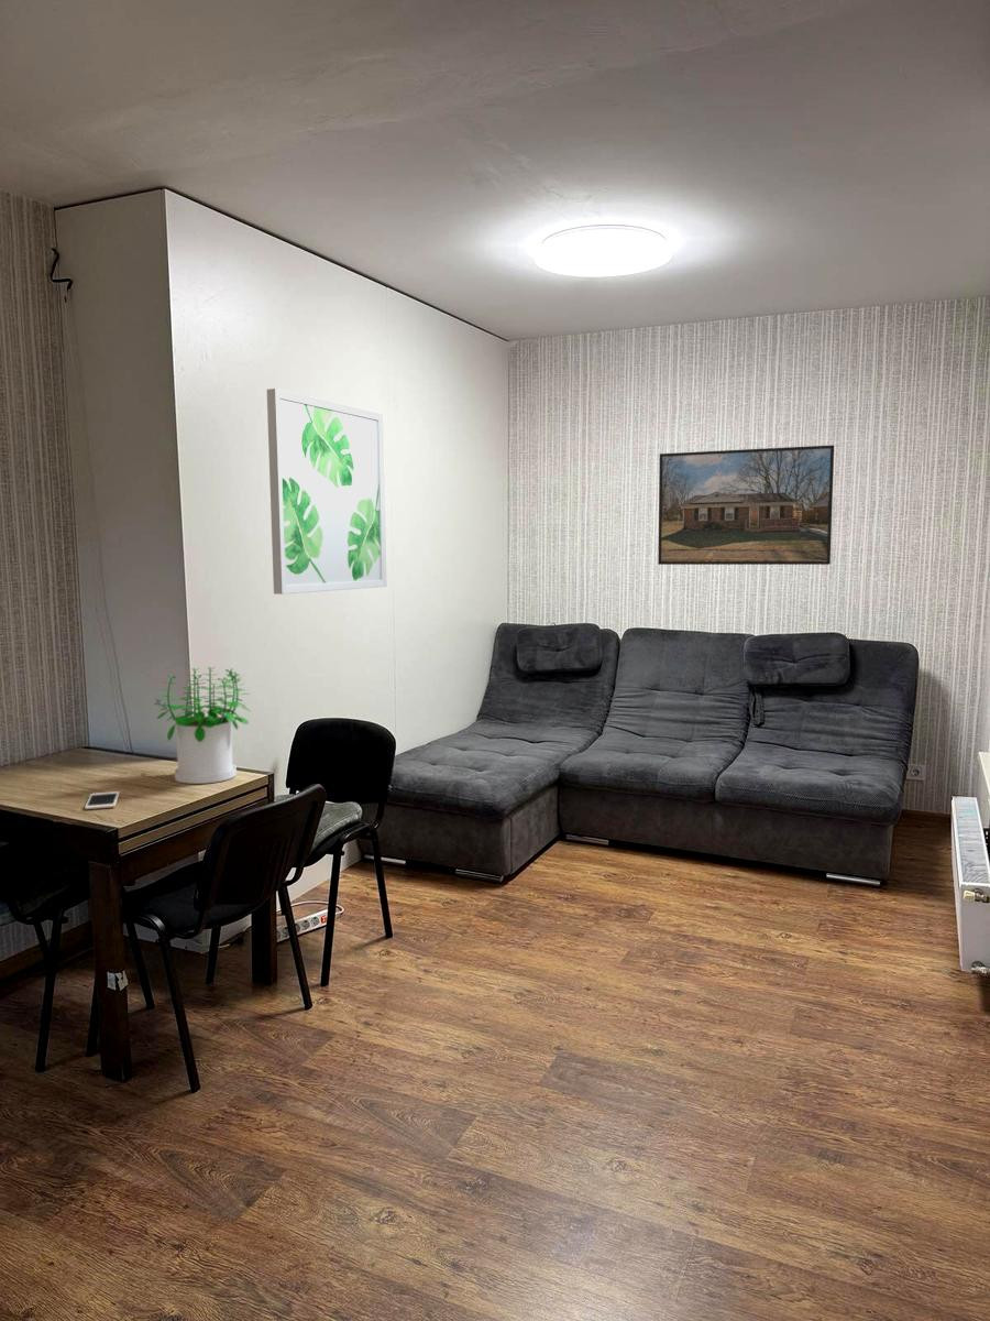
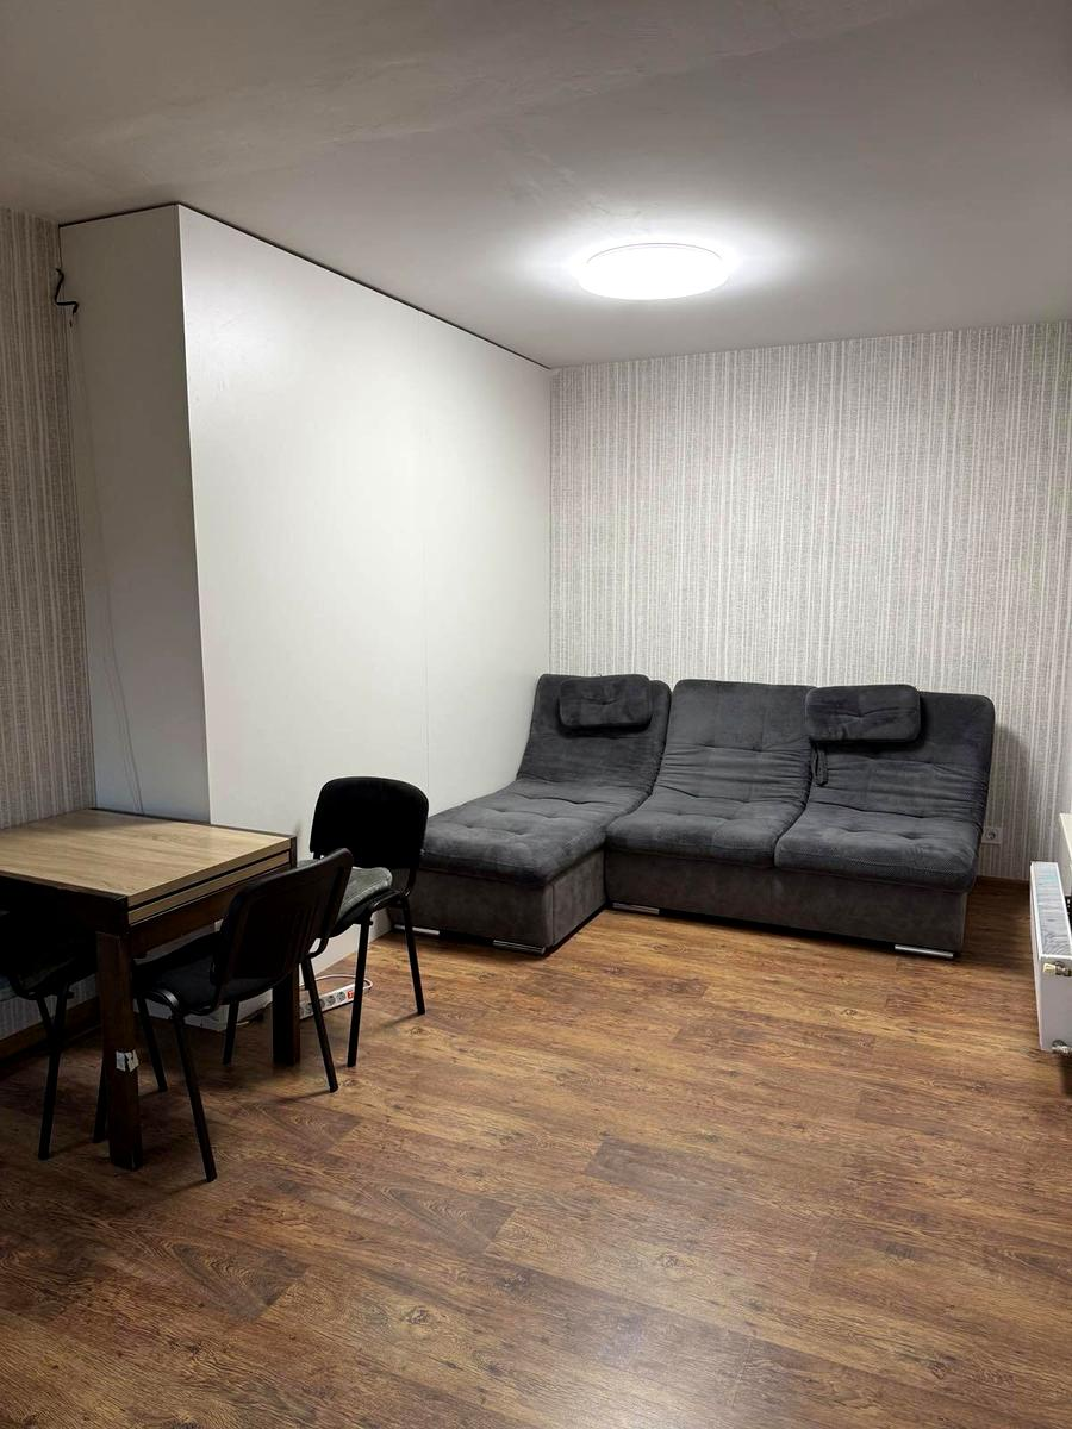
- cell phone (102, 799)
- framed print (741, 507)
- wall art (332, 496)
- potted plant (209, 722)
